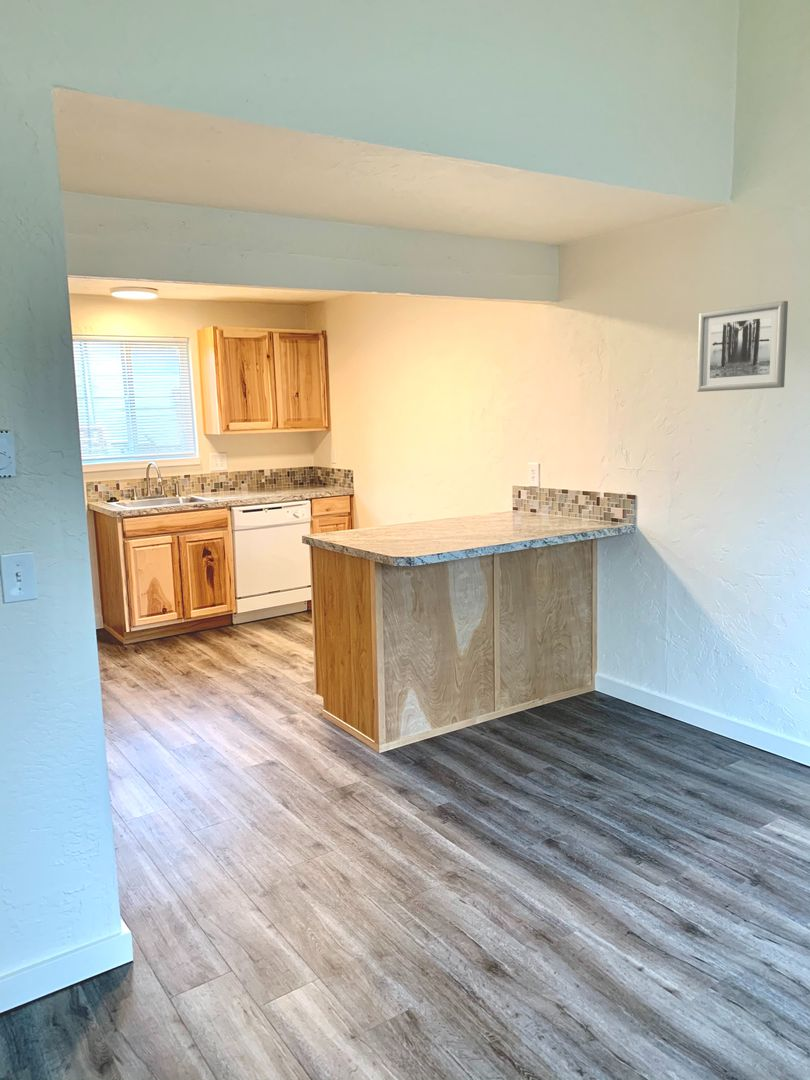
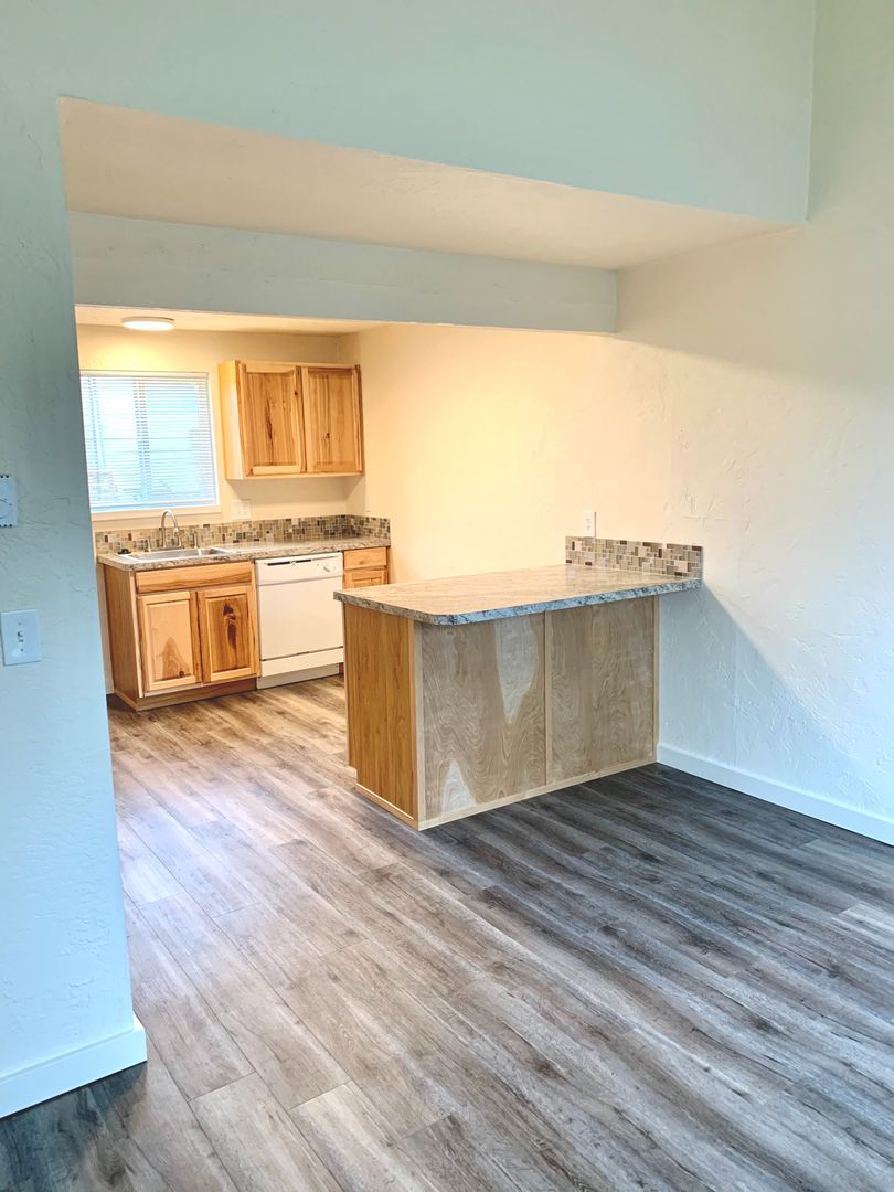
- wall art (740, 348)
